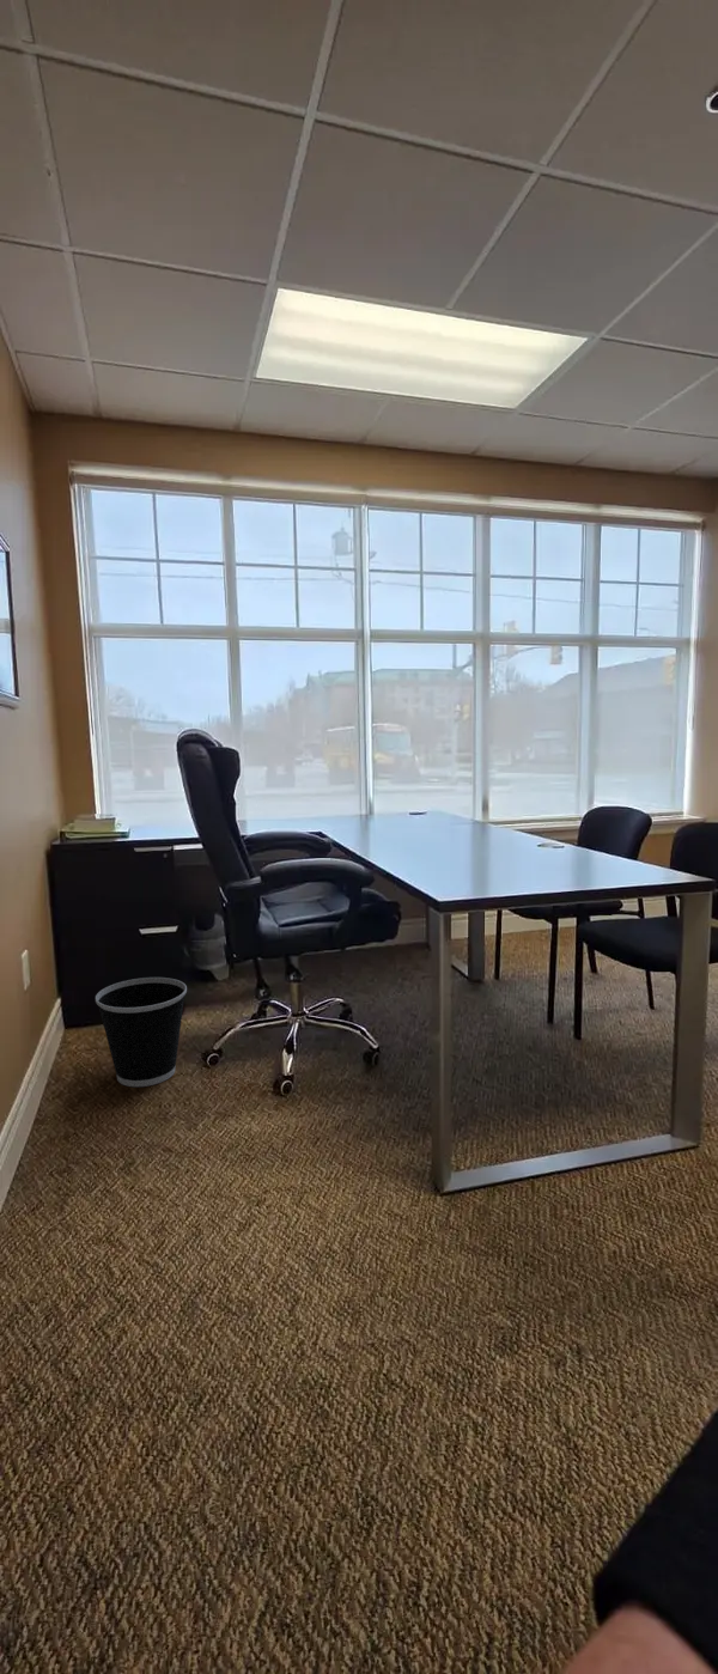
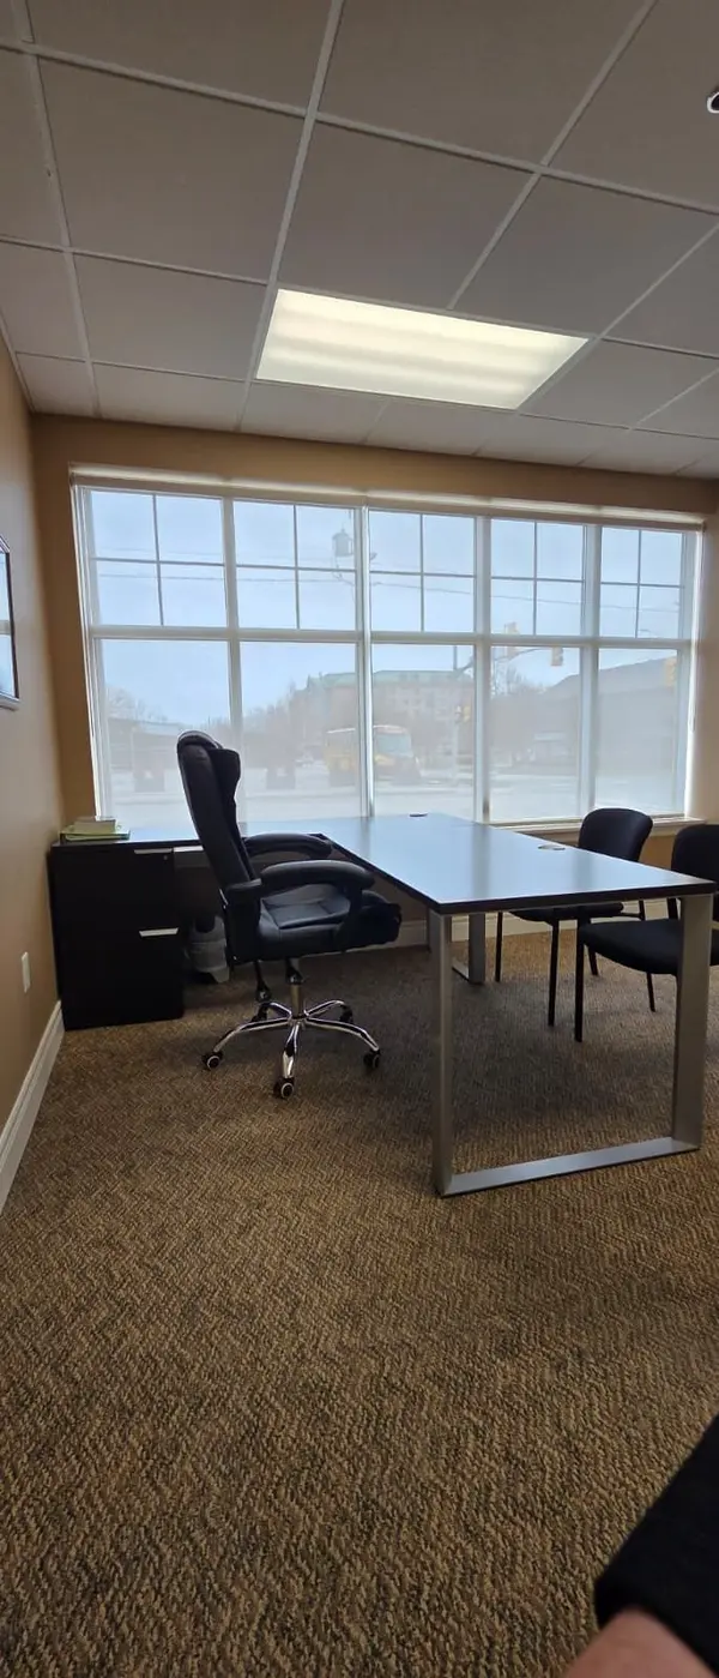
- wastebasket (144, 1033)
